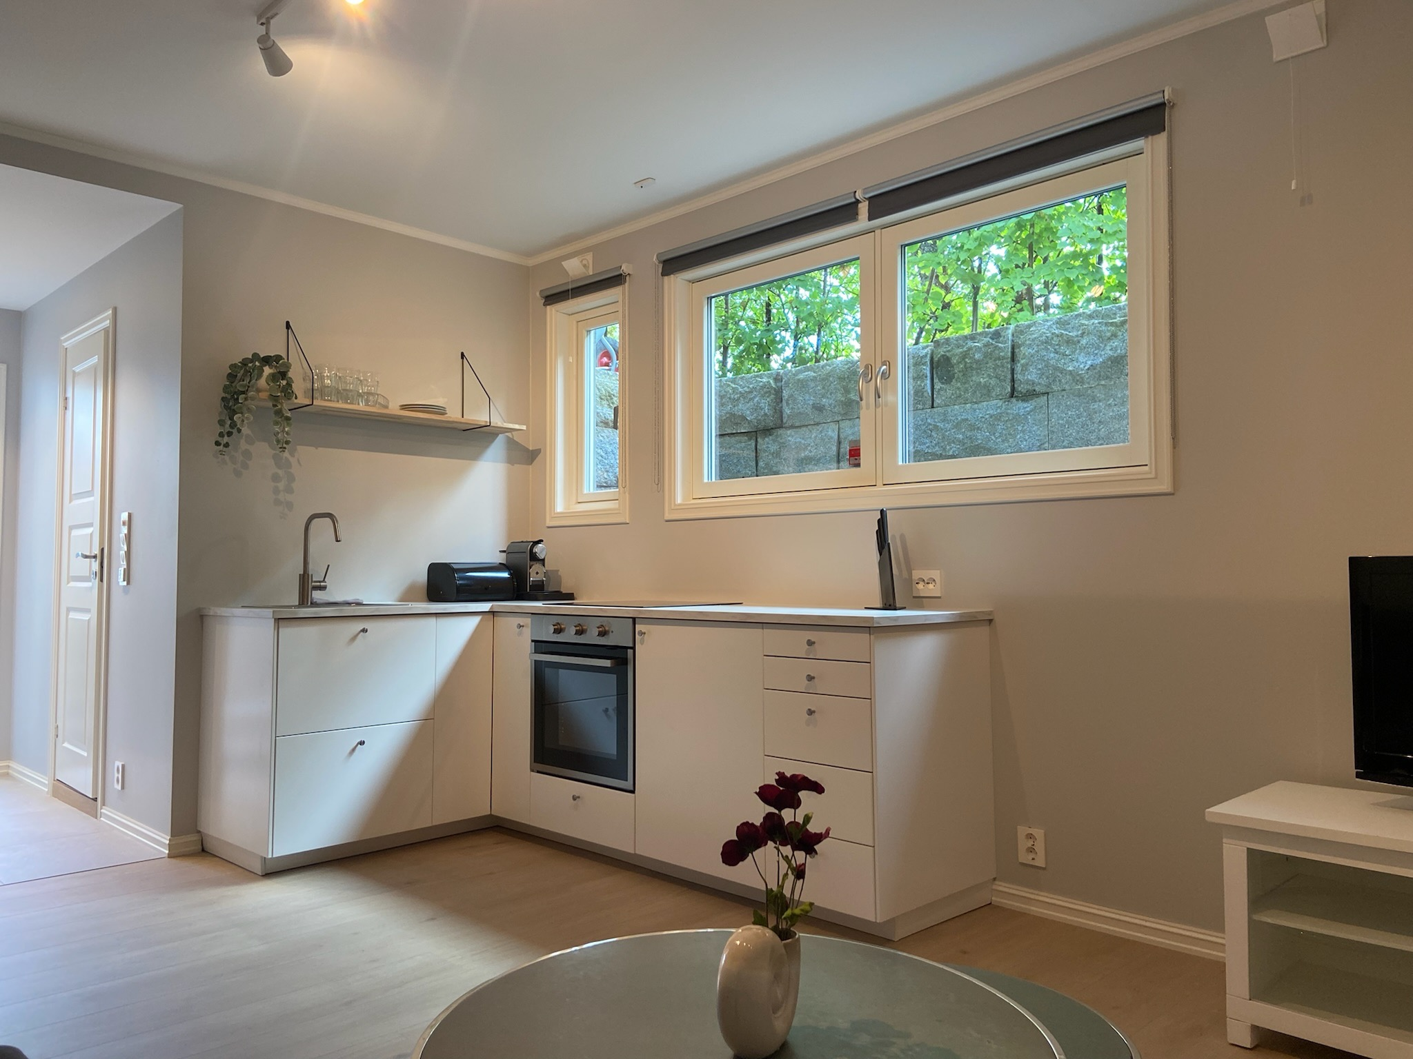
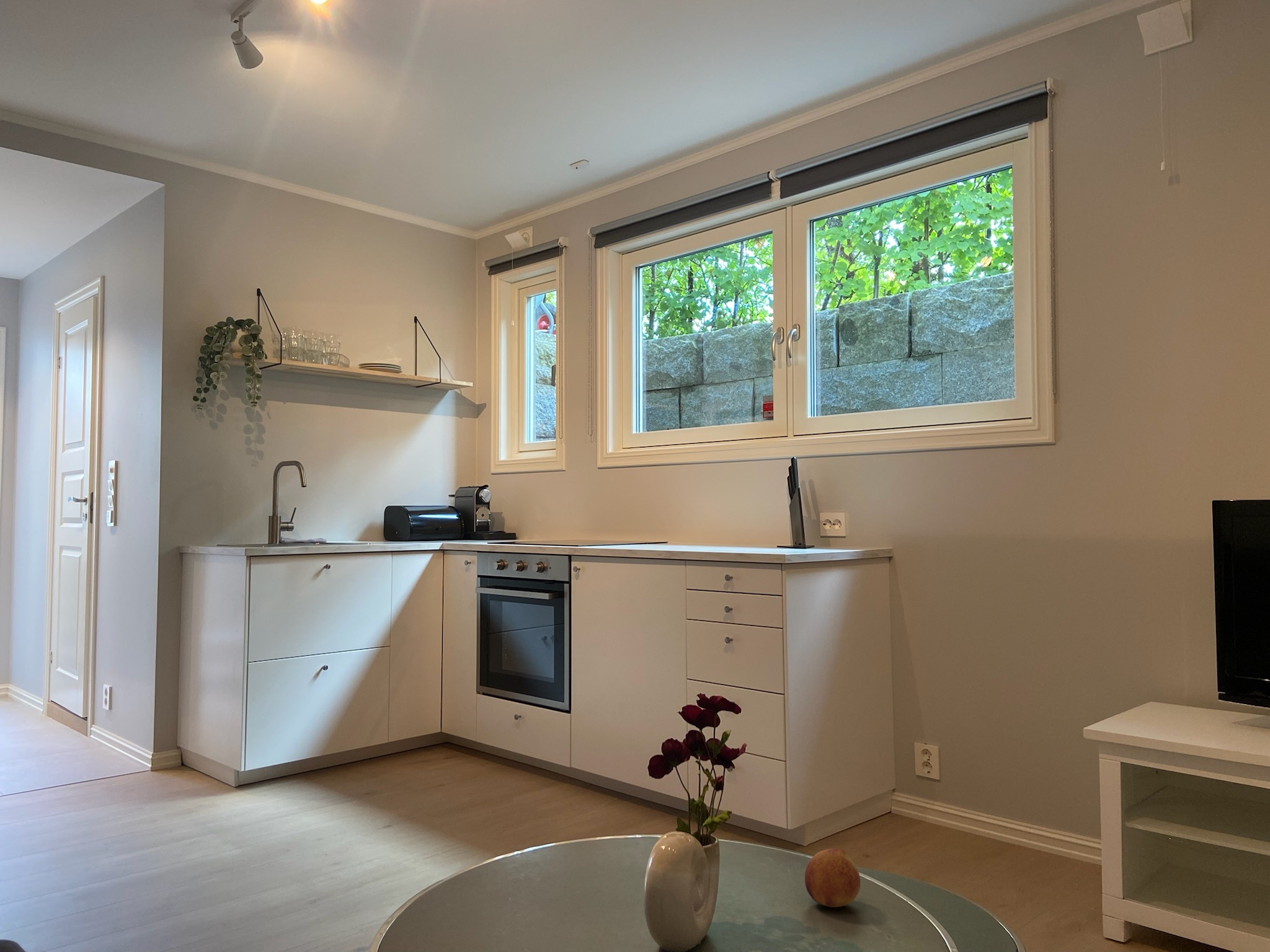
+ fruit (833, 876)
